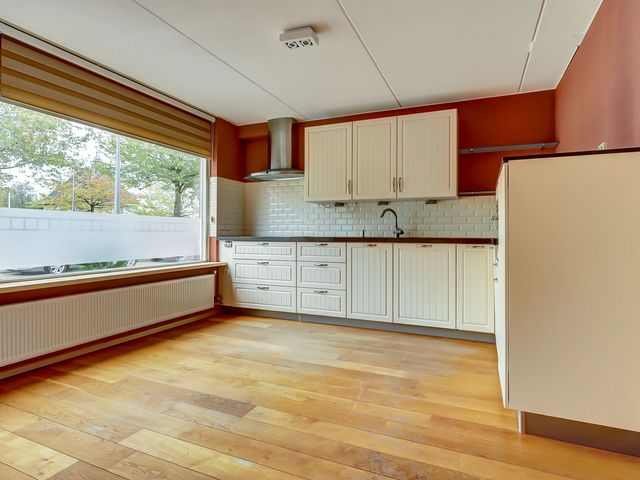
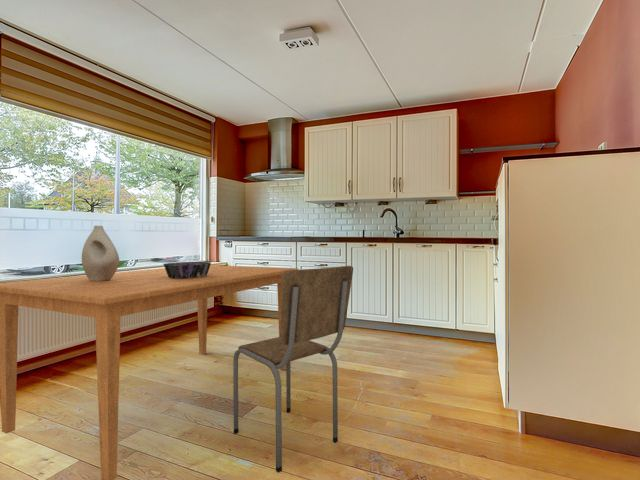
+ dining table (198, 331)
+ vase (100, 252)
+ decorative bowl (187, 269)
+ dining chair (290, 353)
